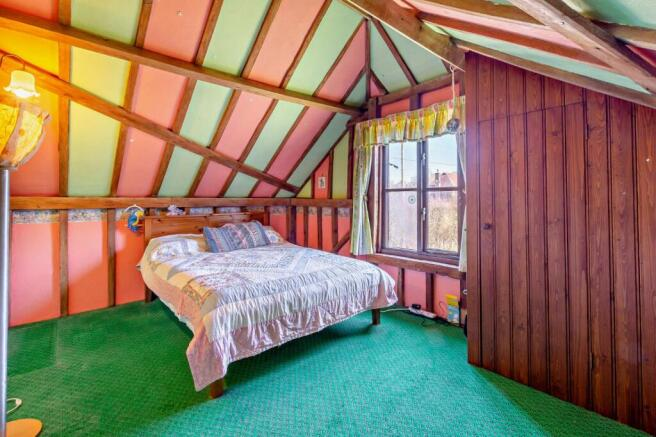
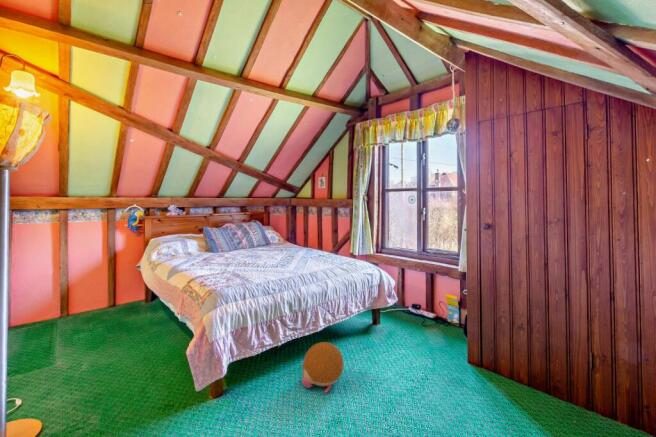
+ plush toy (322, 363)
